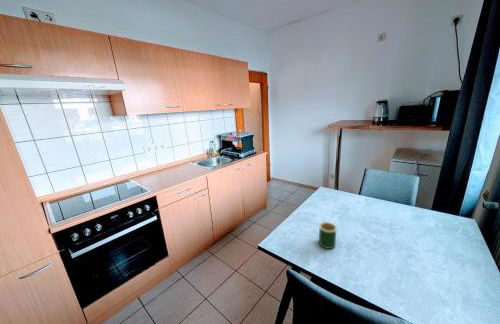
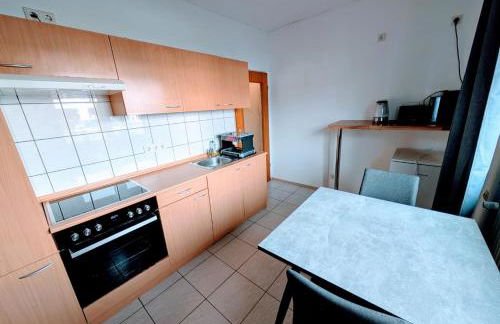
- mug (325, 232)
